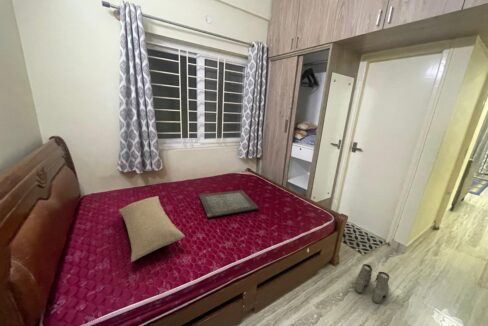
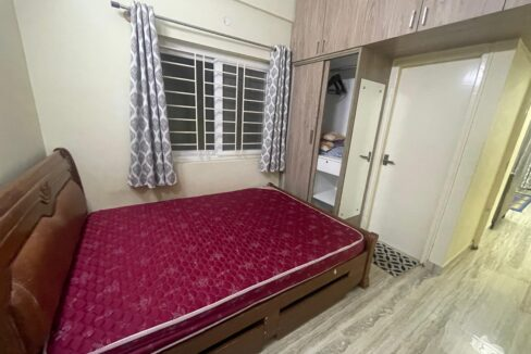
- serving tray (227, 201)
- pillow (147, 221)
- boots (375, 280)
